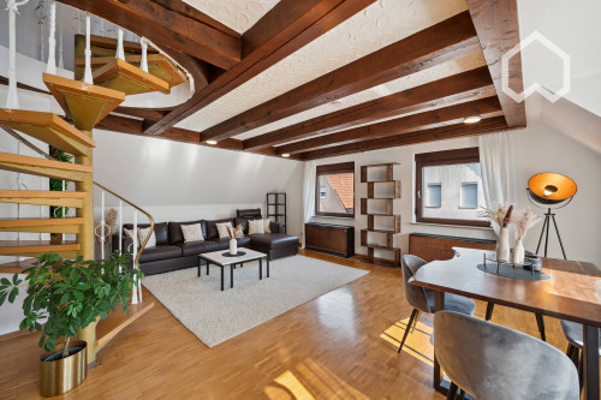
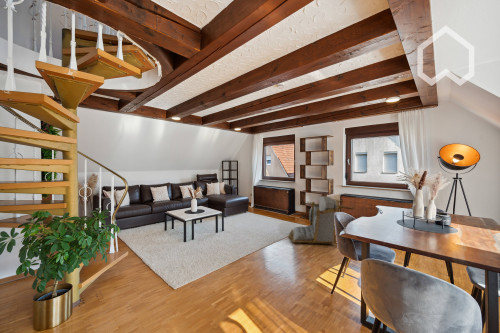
+ armchair (317, 217)
